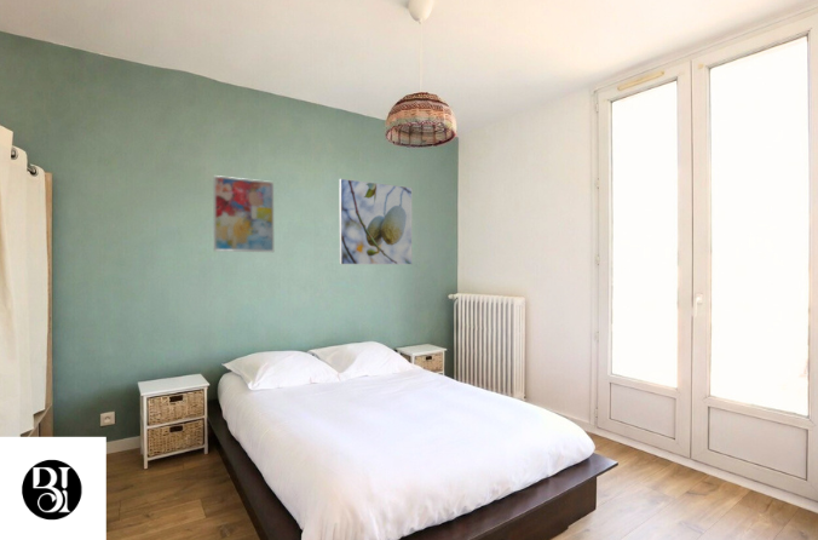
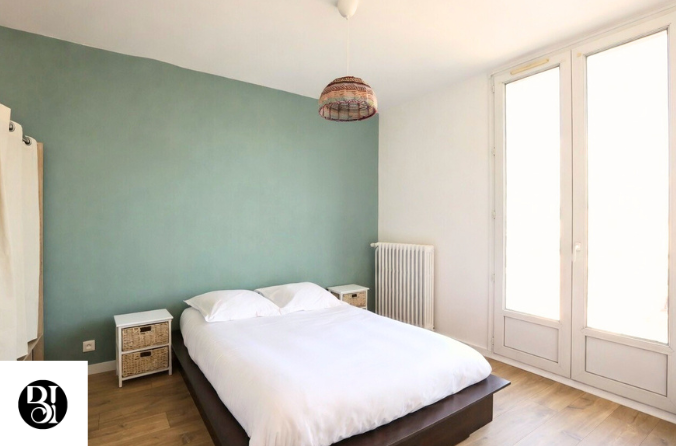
- wall art (244, 214)
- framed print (378, 224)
